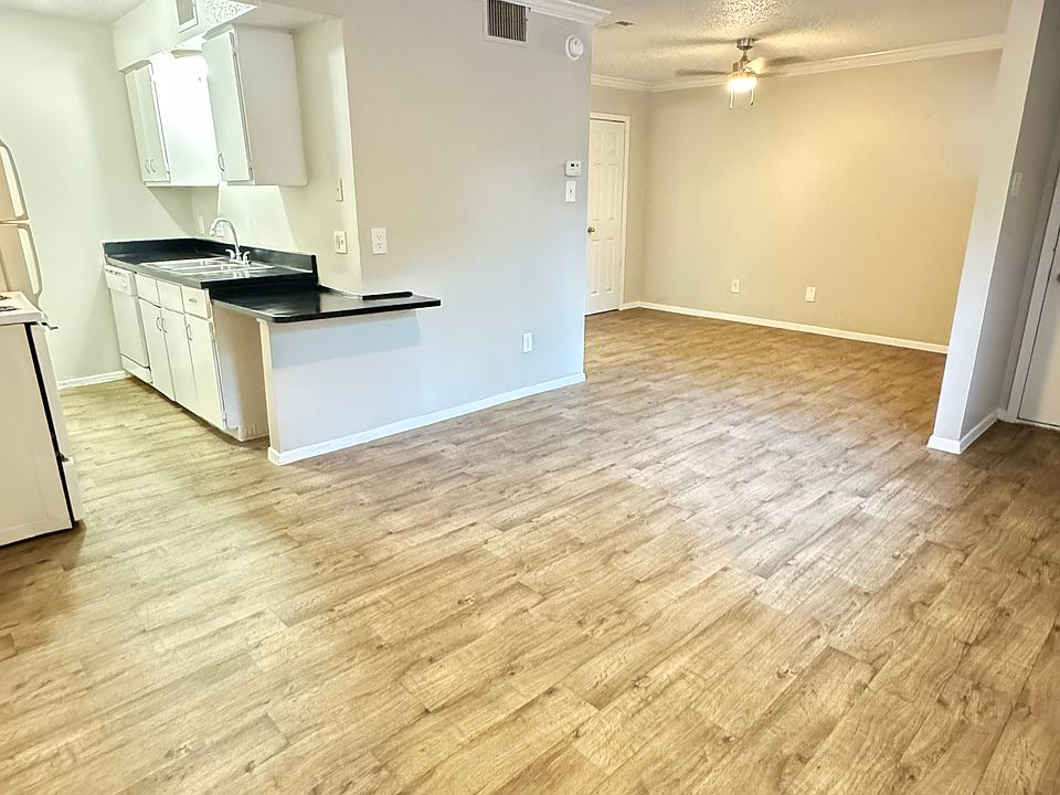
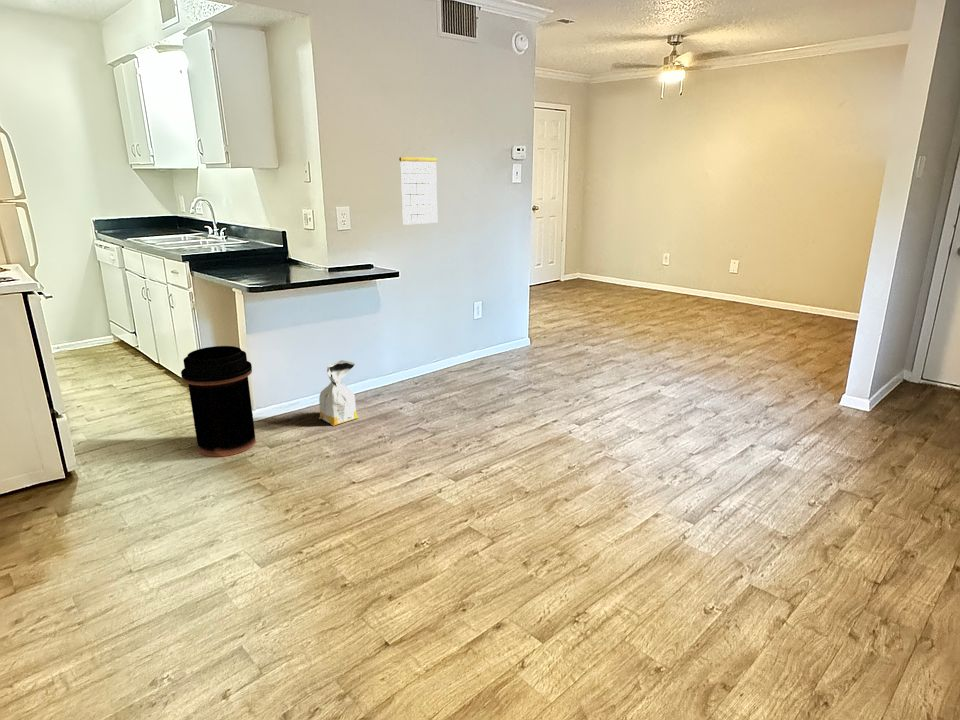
+ calendar (419, 183)
+ trash can (221, 399)
+ bag (337, 389)
